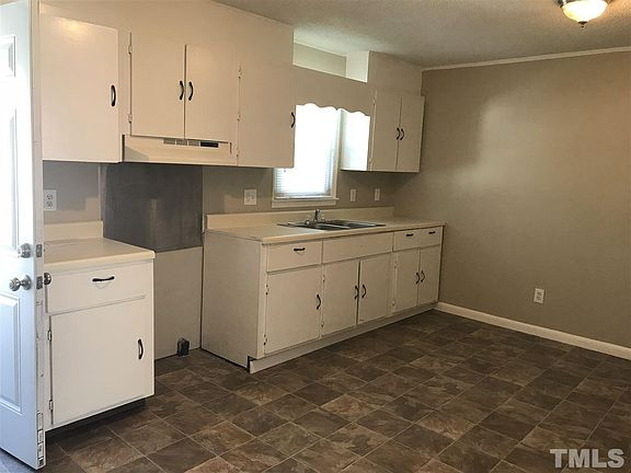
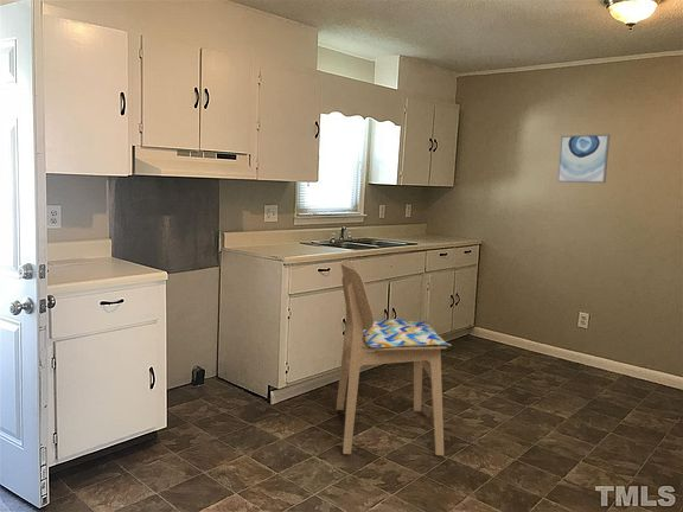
+ wall art (582, 159)
+ dining chair (389, 348)
